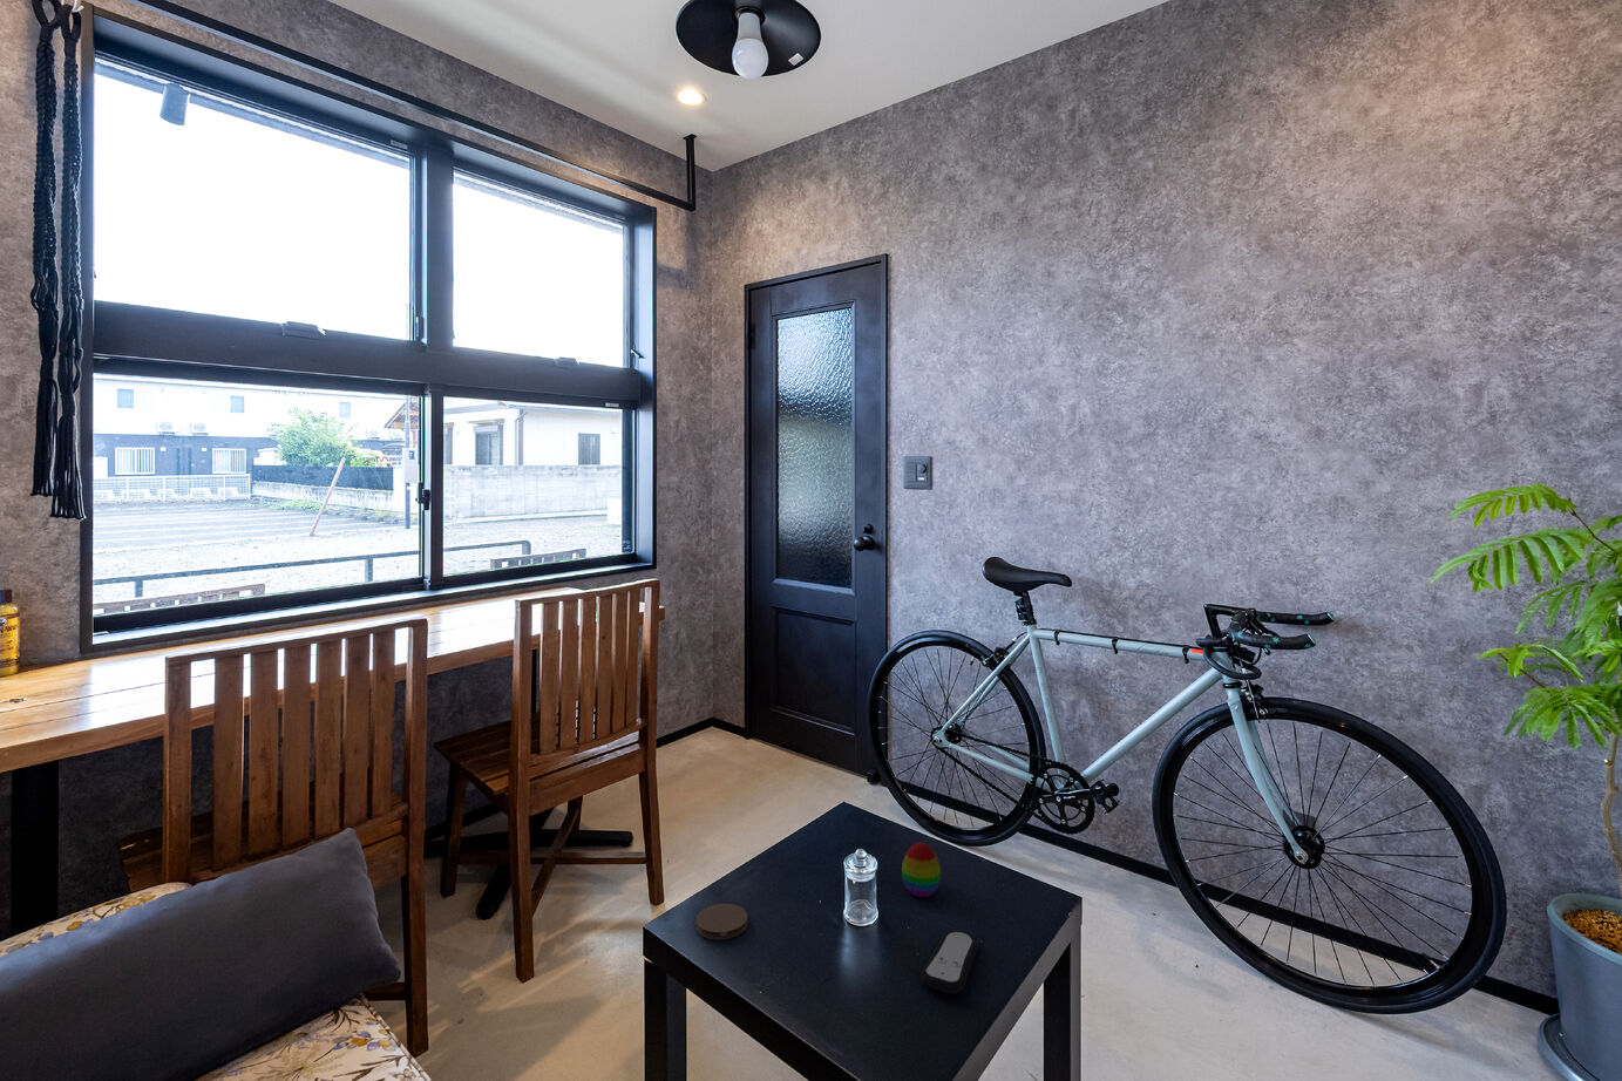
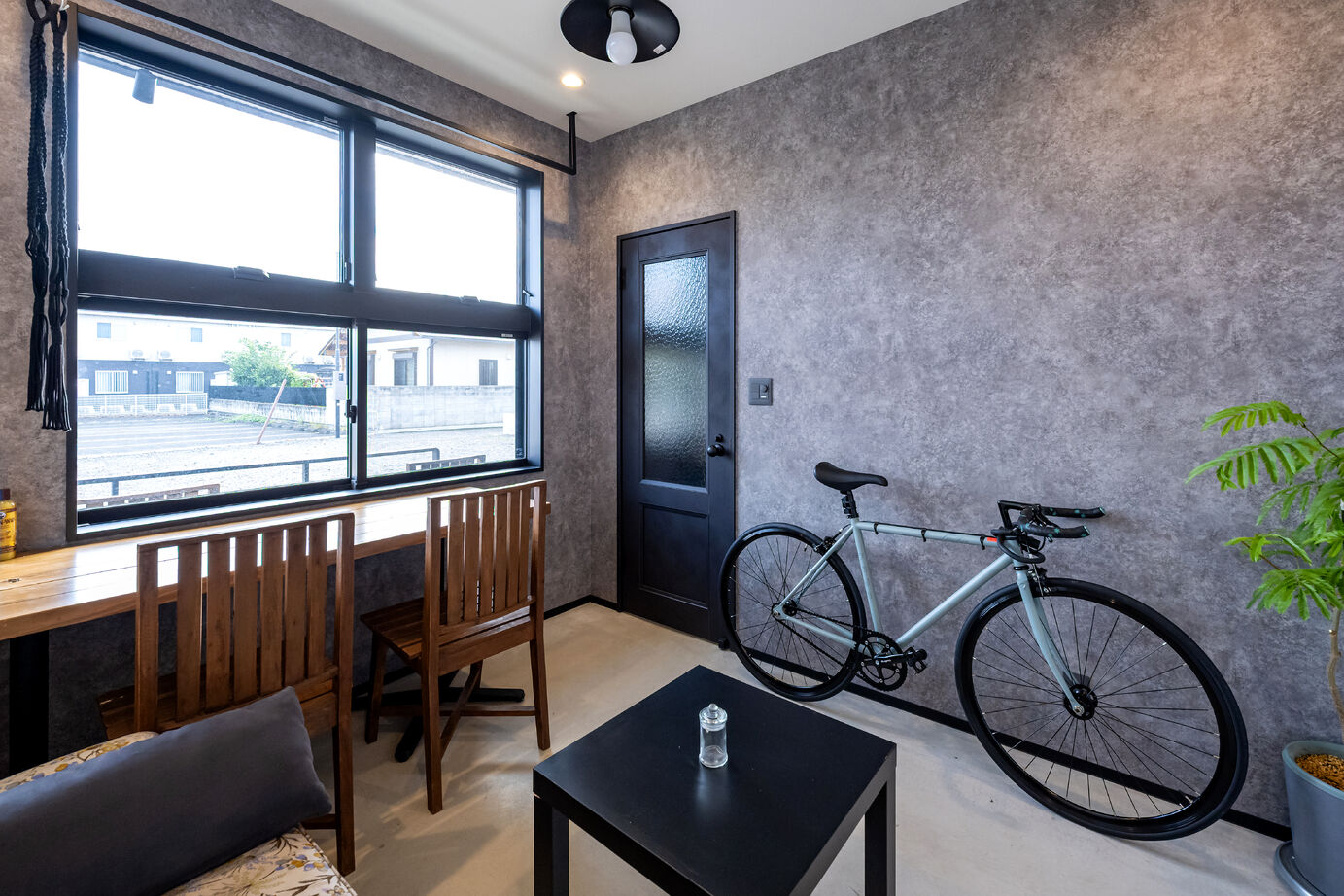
- remote control (951, 959)
- coaster (722, 921)
- decorative egg (921, 866)
